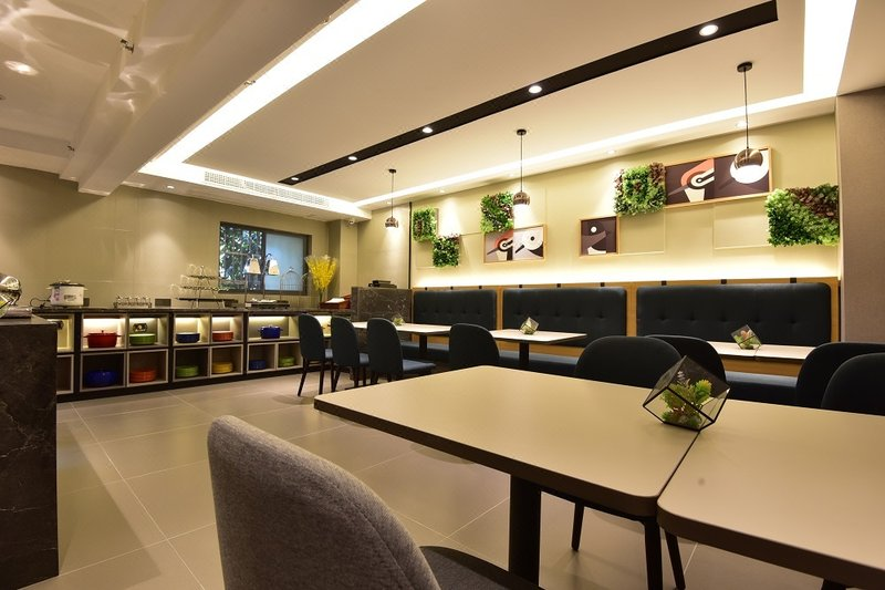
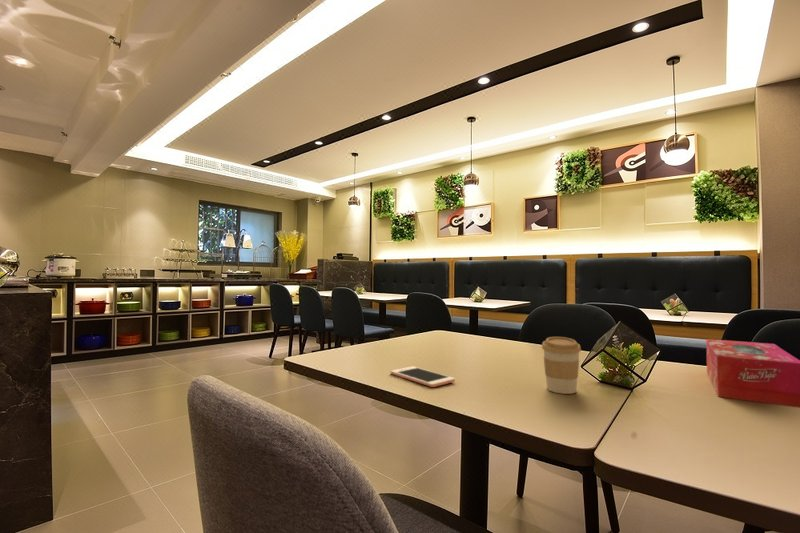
+ coffee cup (561, 364)
+ tissue box (748, 368)
+ cell phone (421, 375)
